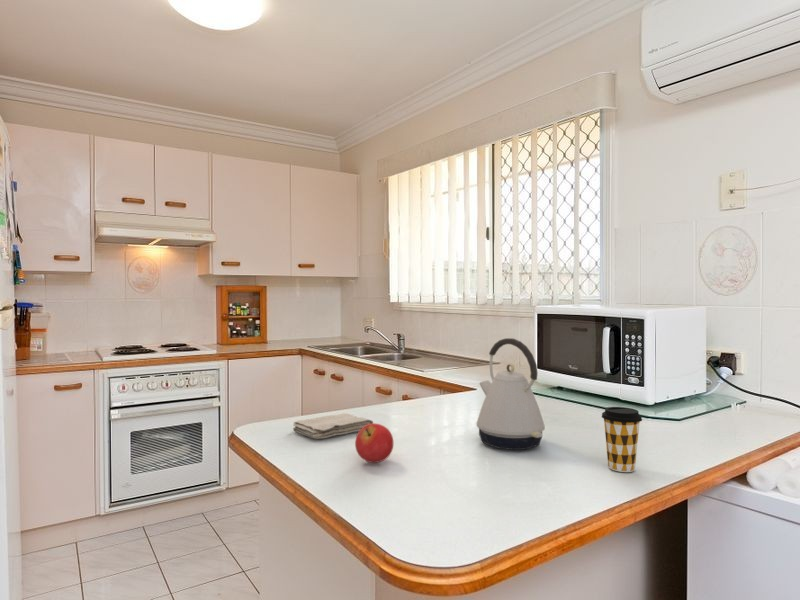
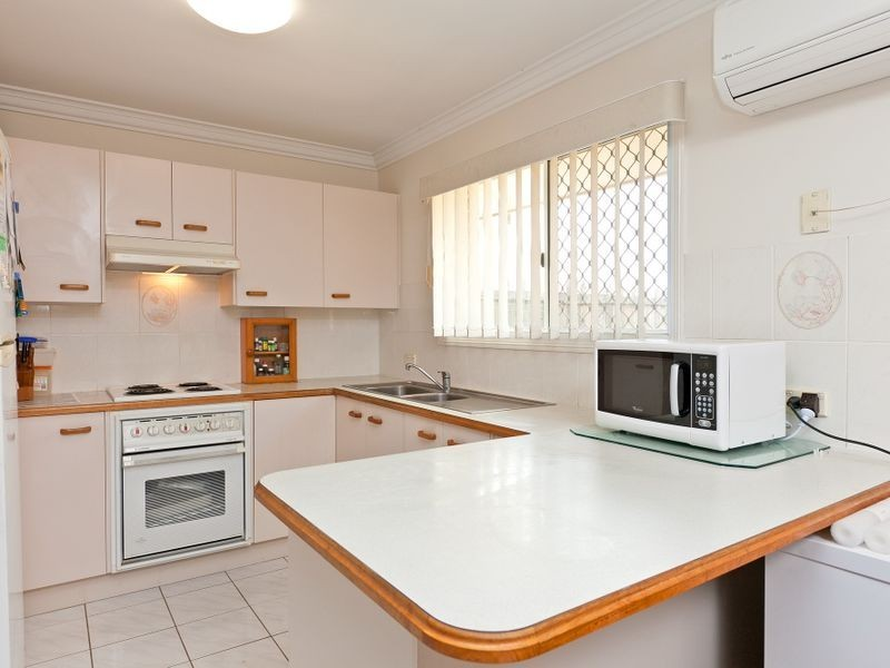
- fruit (374, 443)
- kettle (508, 390)
- coffee cup (621, 439)
- washcloth (332, 424)
